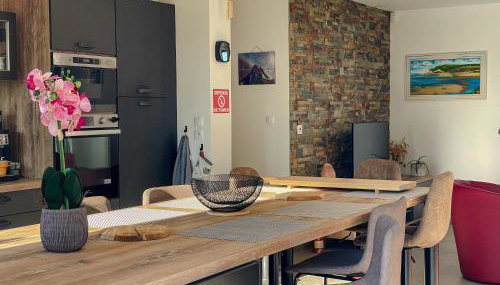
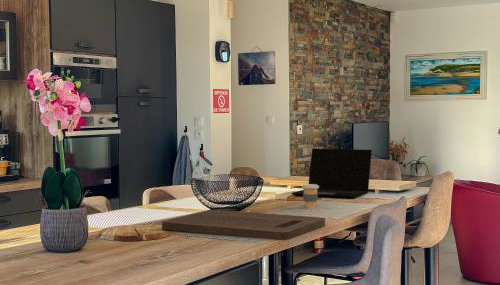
+ cutting board (244, 223)
+ laptop (332, 172)
+ coffee cup (310, 196)
